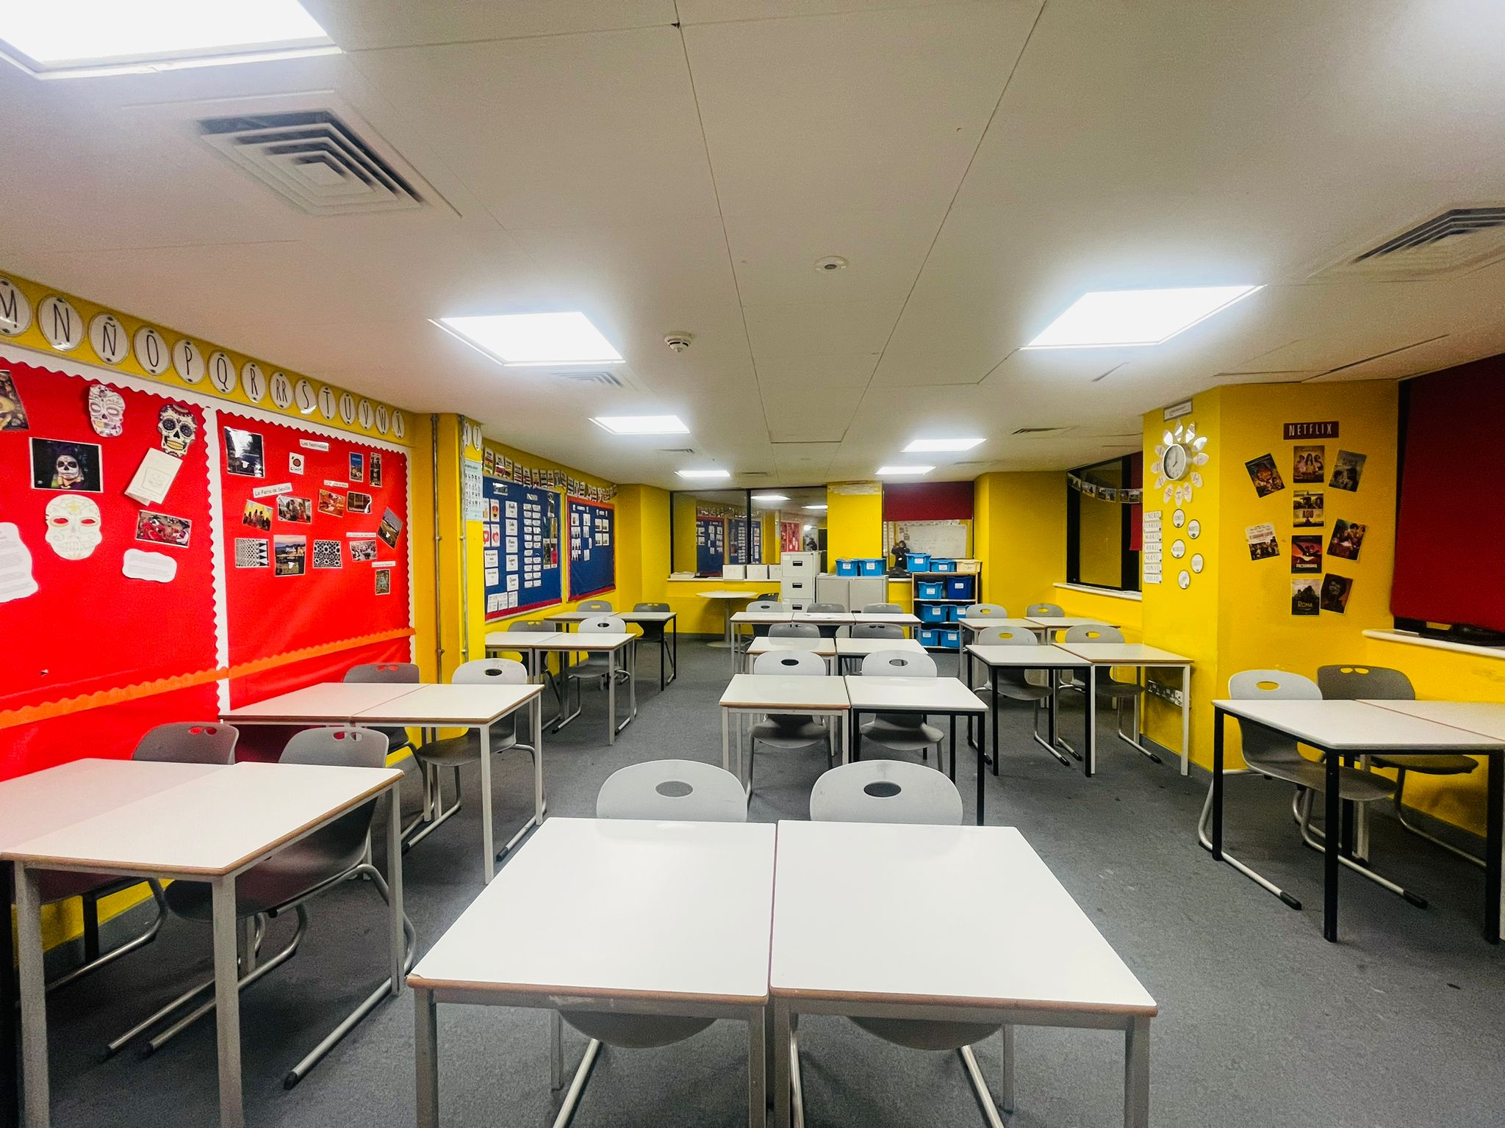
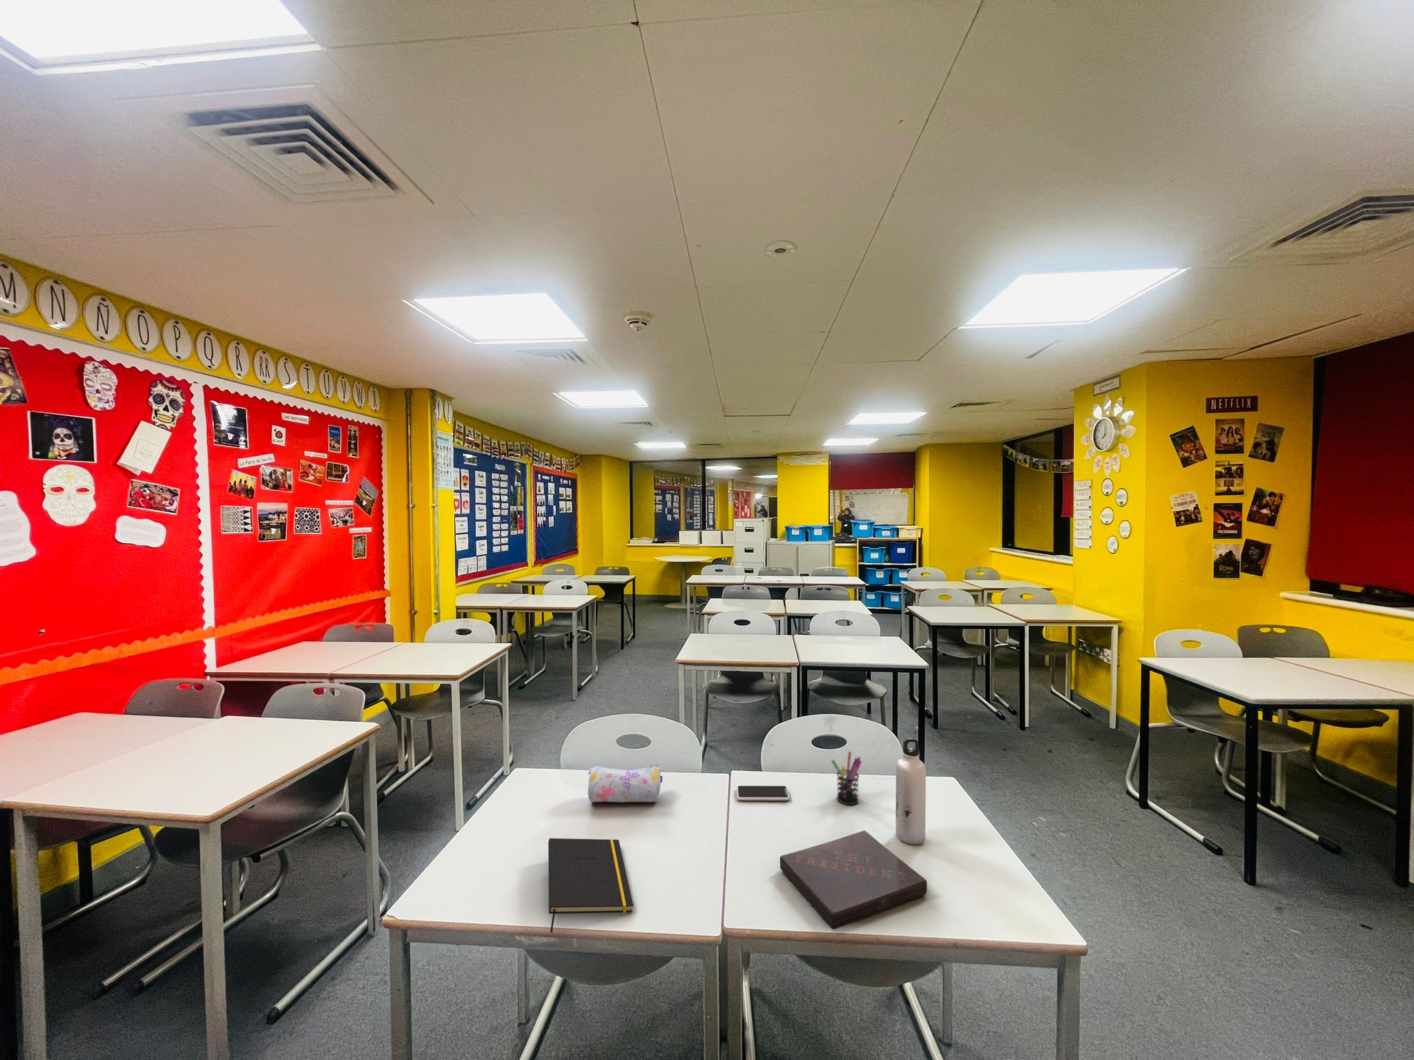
+ book (850, 874)
+ water bottle (911, 787)
+ pen holder (846, 776)
+ pencil case (625, 783)
+ smartphone (763, 793)
+ notepad (588, 872)
